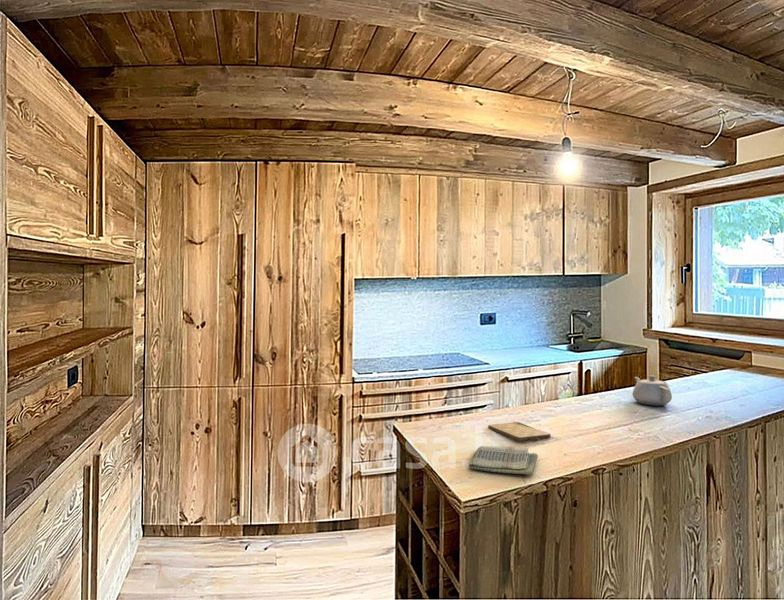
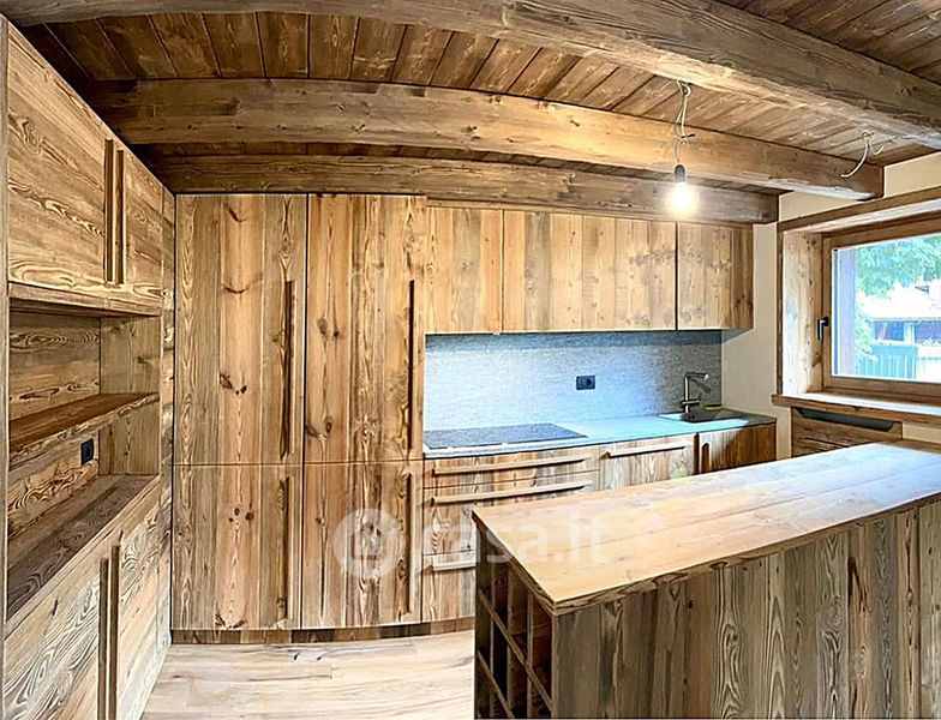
- dish towel (504, 458)
- teapot (650, 389)
- cutting board (518, 430)
